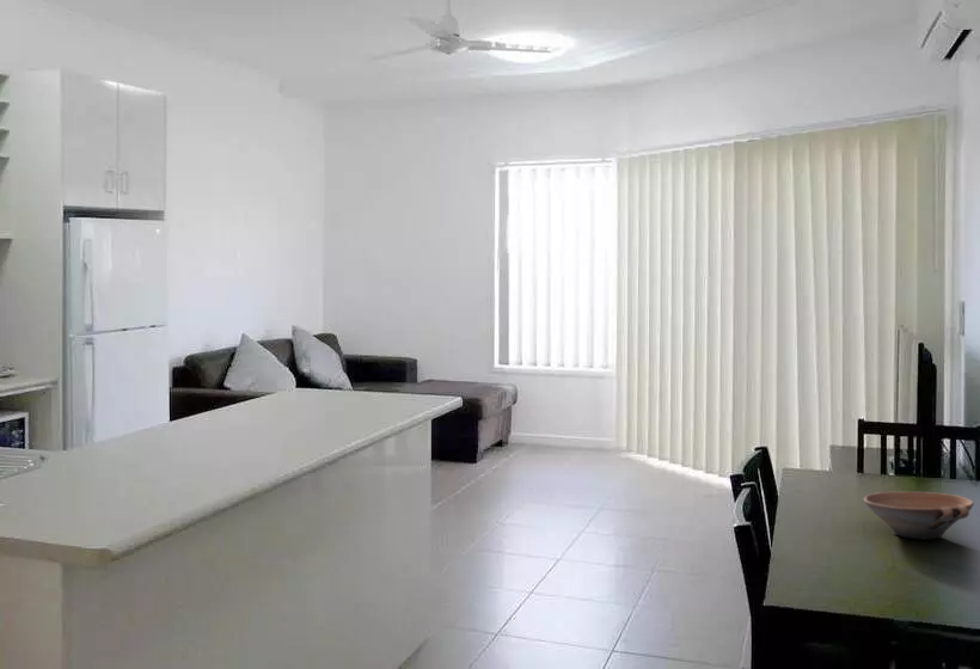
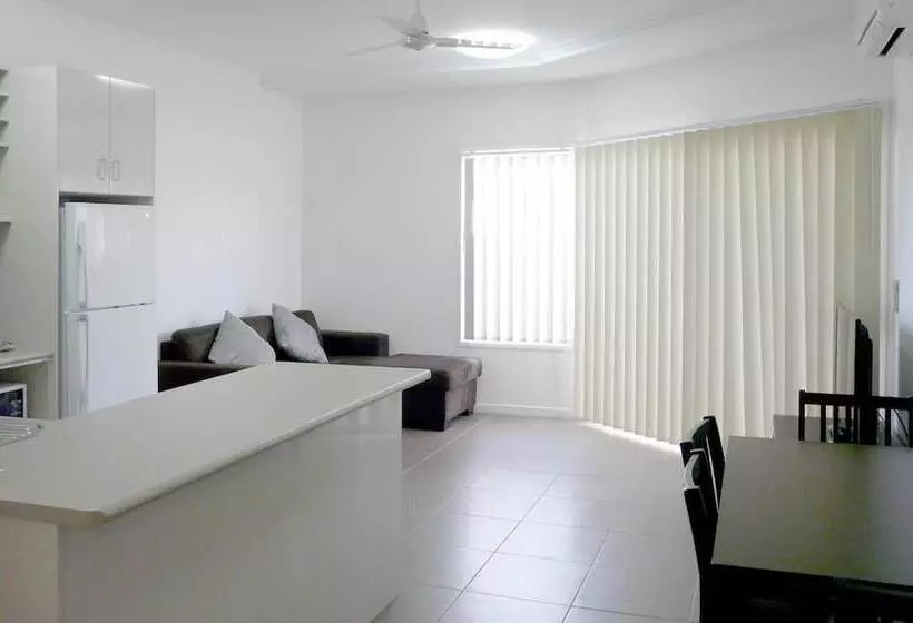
- bowl (917, 516)
